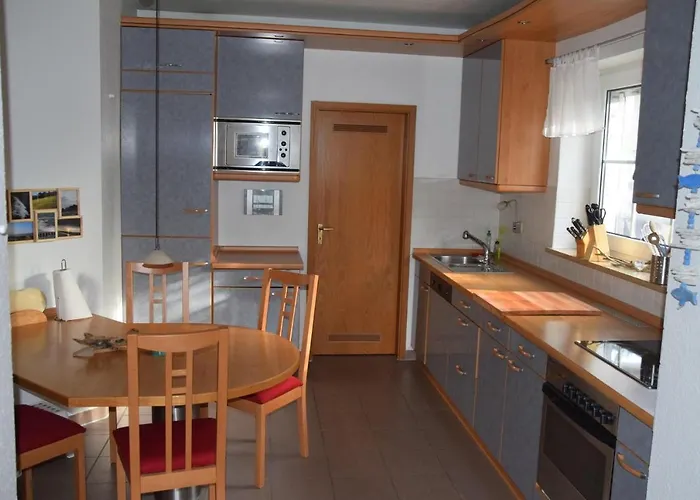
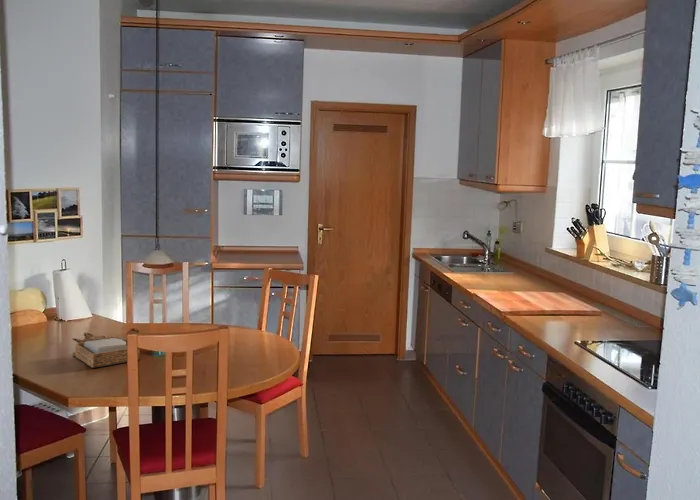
+ napkin holder (107, 349)
